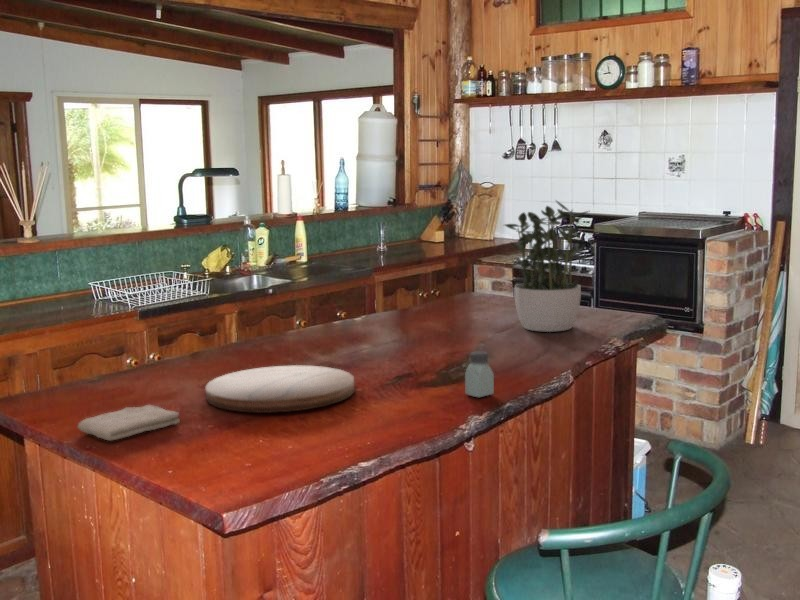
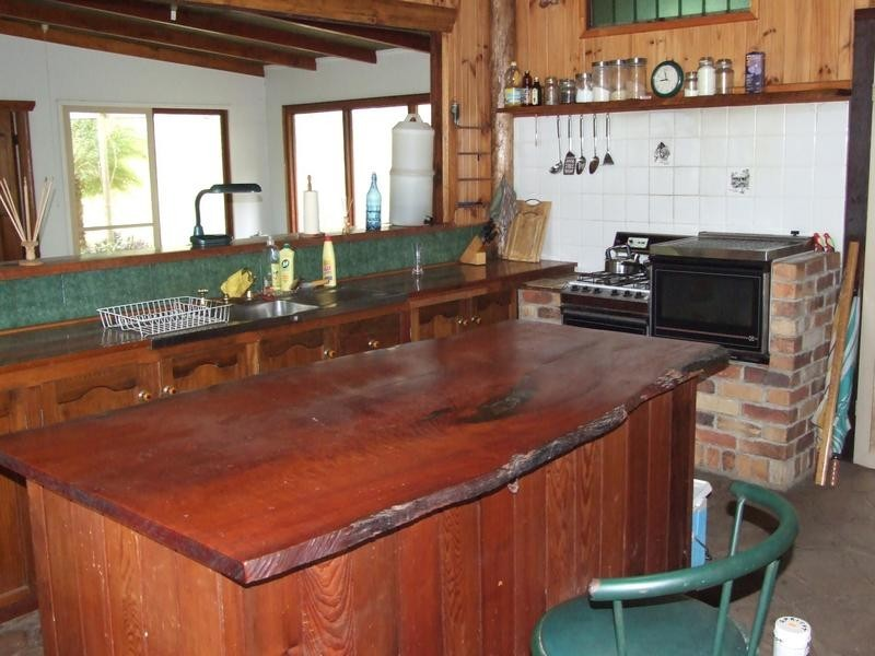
- potted plant (544, 264)
- washcloth (130, 421)
- cutting board (281, 387)
- saltshaker (479, 373)
